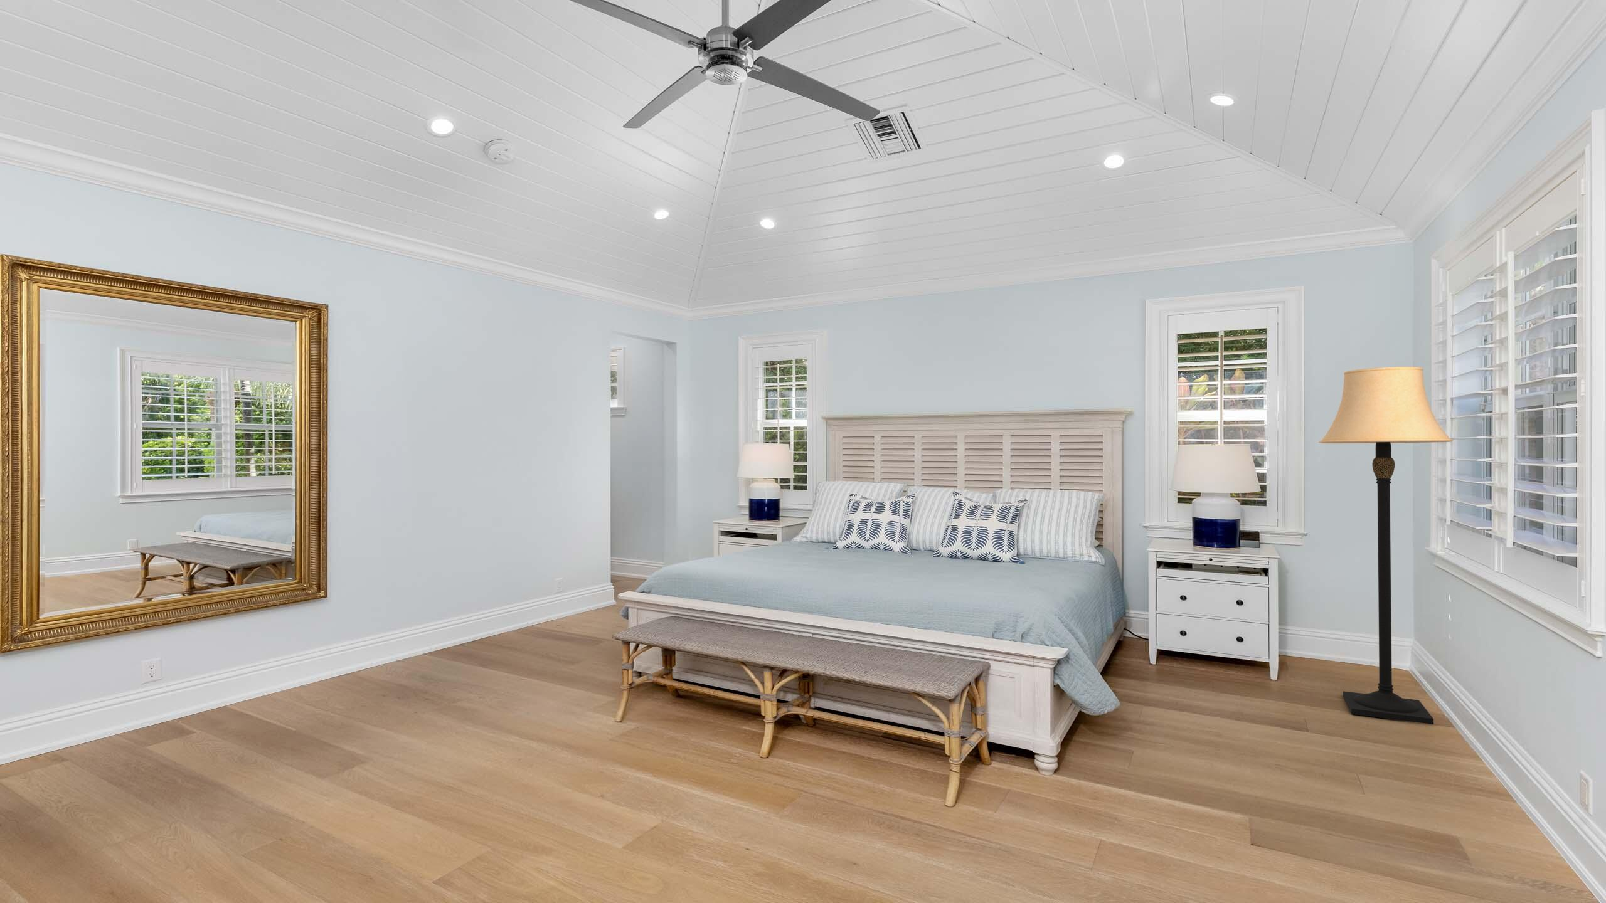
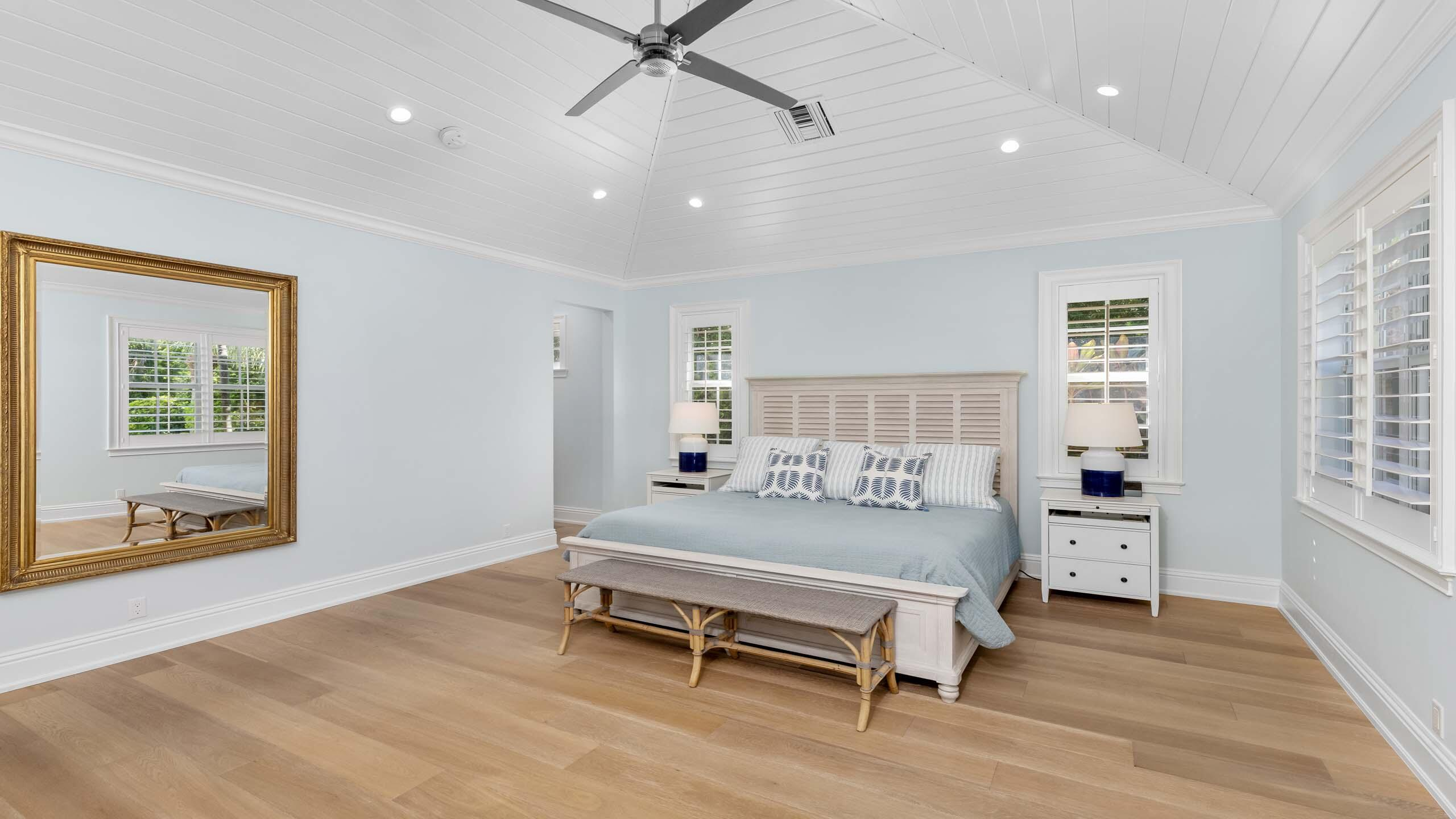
- lamp (1384, 539)
